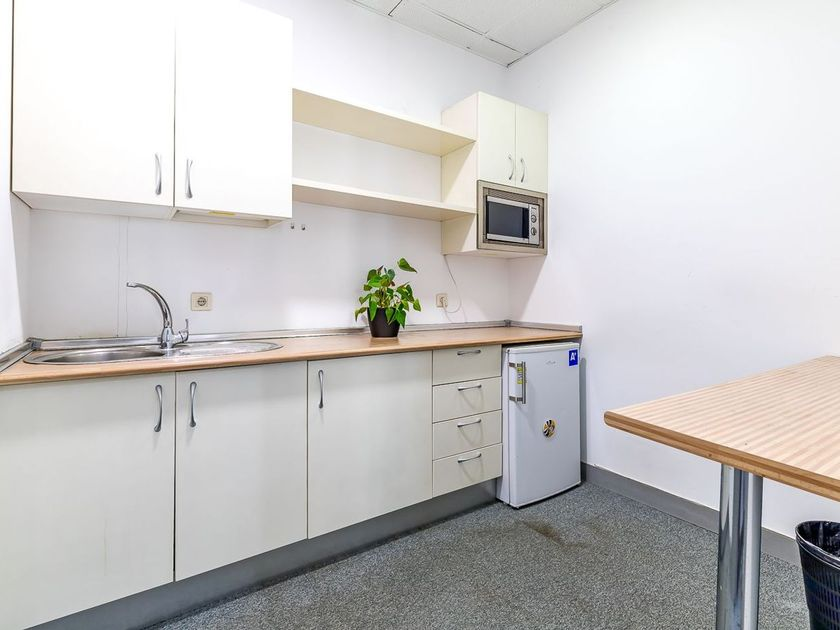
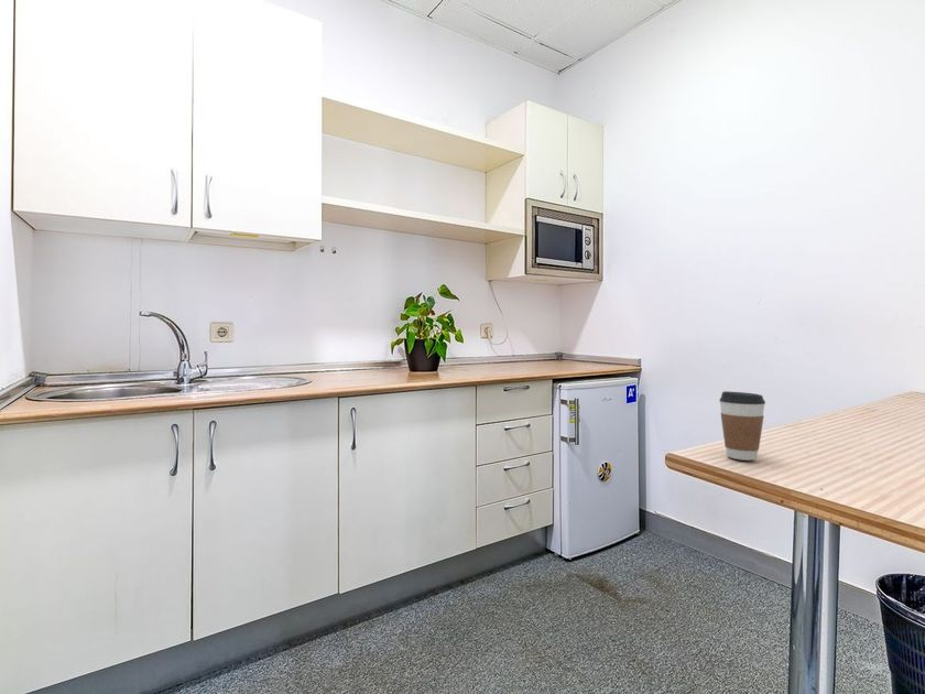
+ coffee cup (741, 424)
